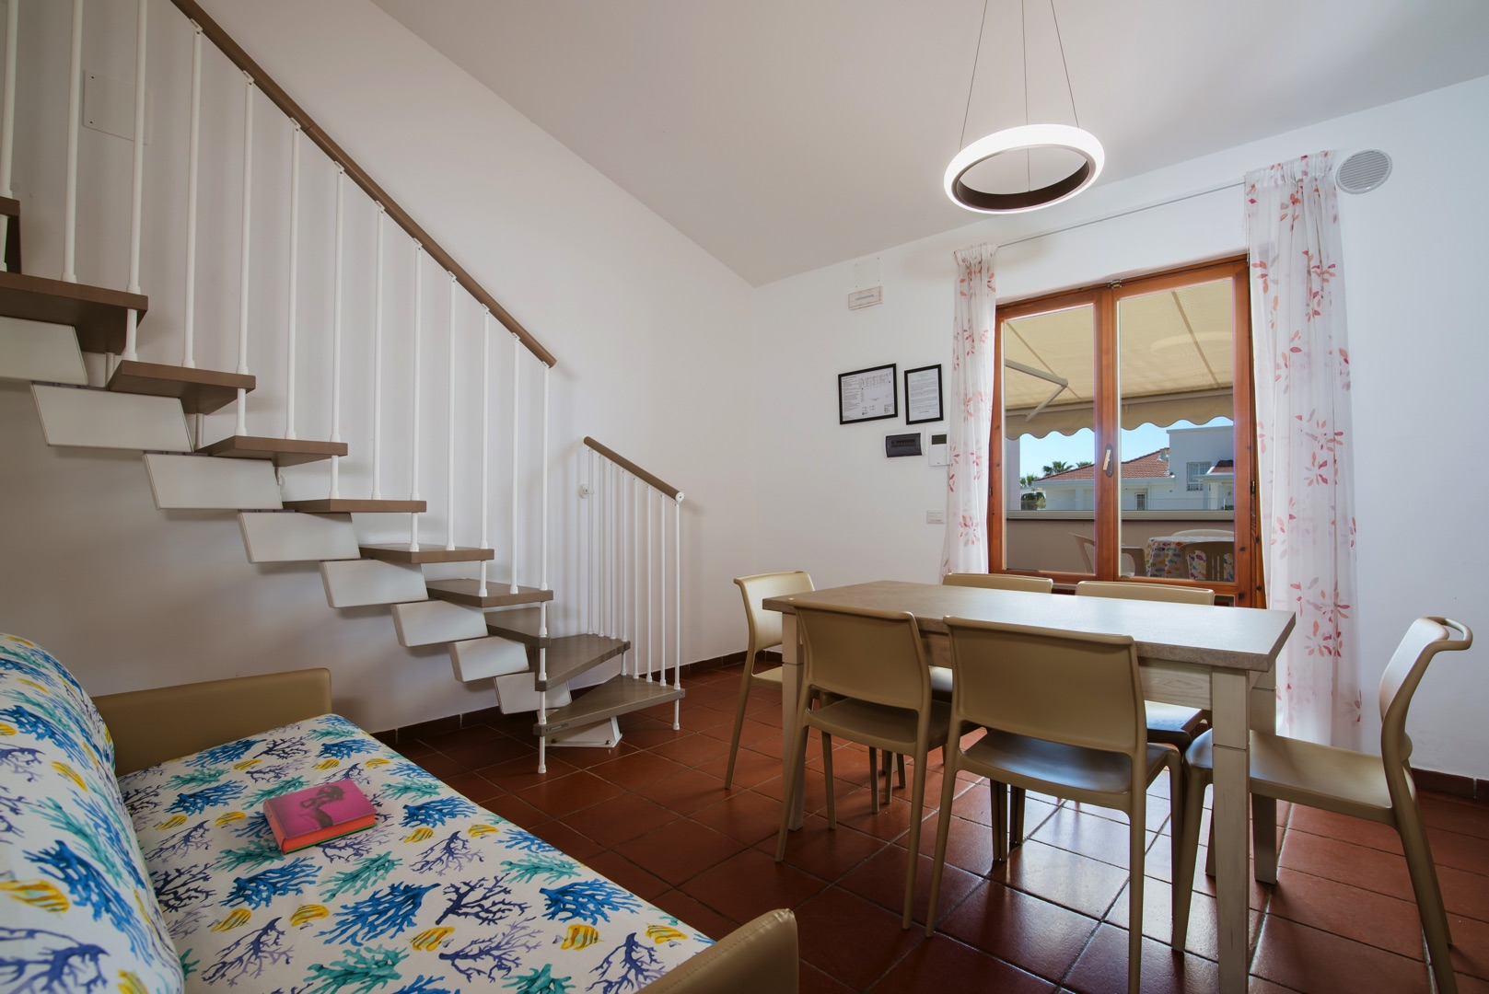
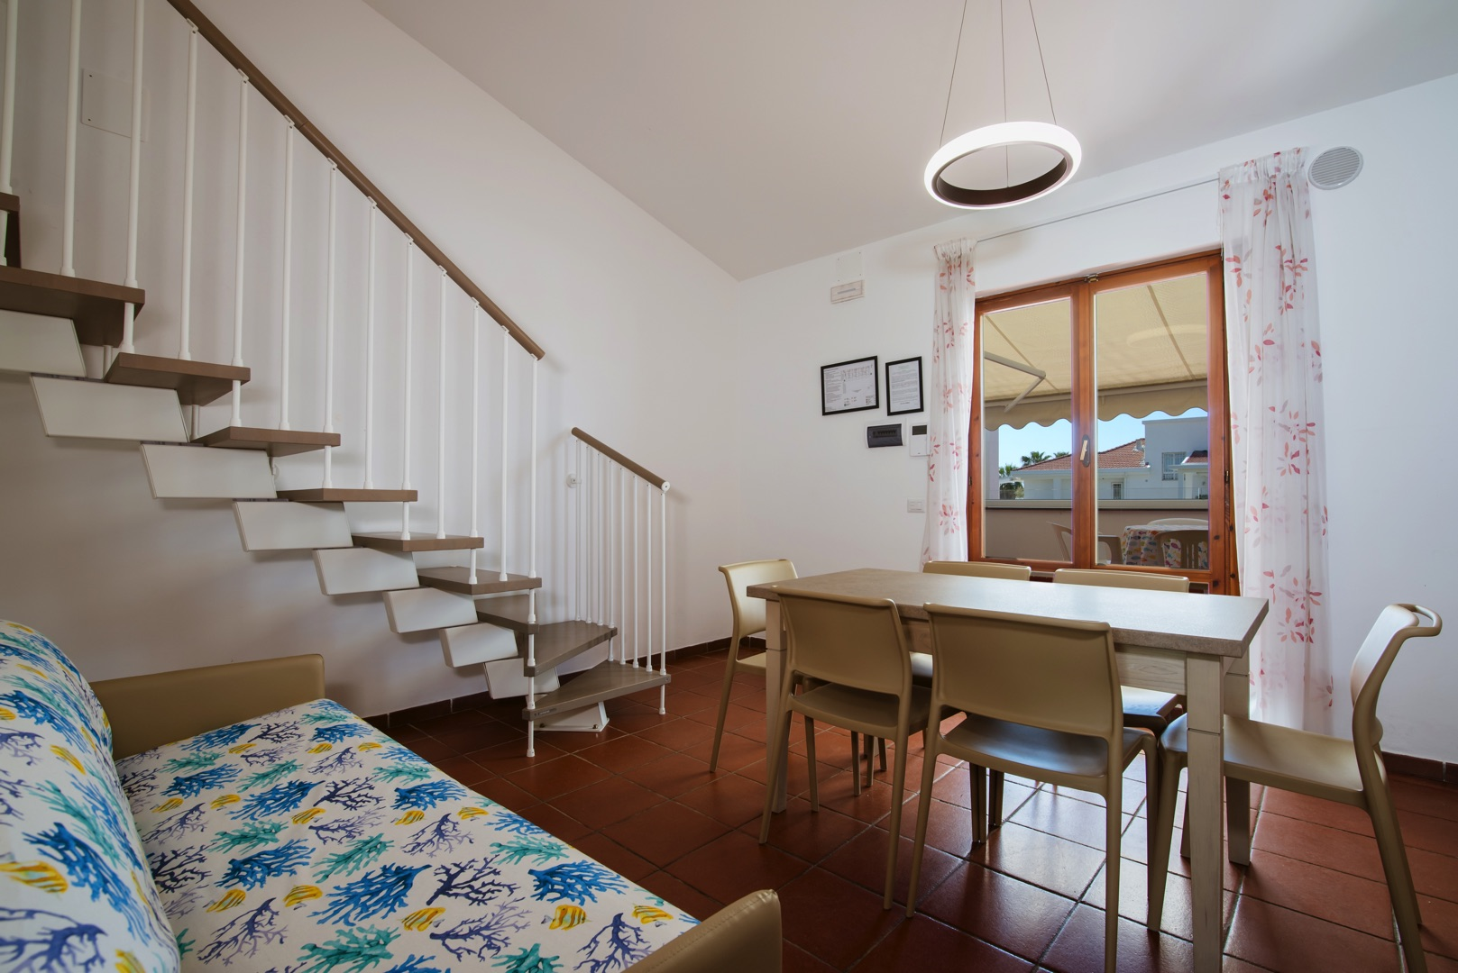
- hardback book (318, 812)
